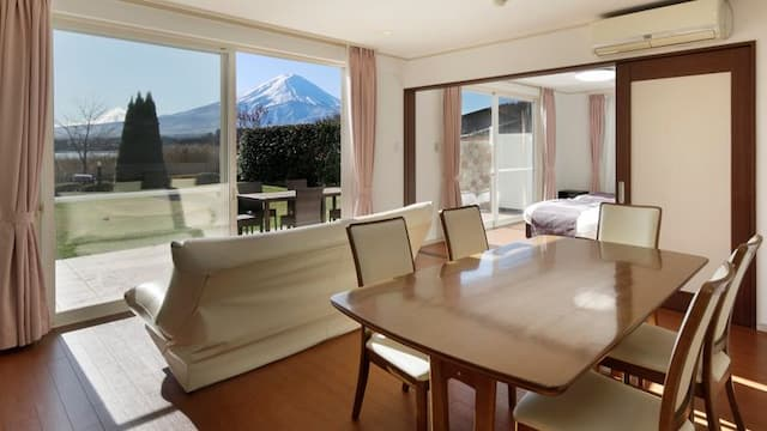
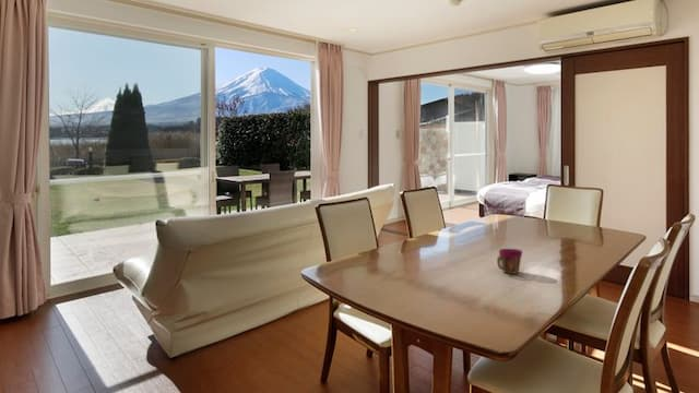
+ cup (508, 261)
